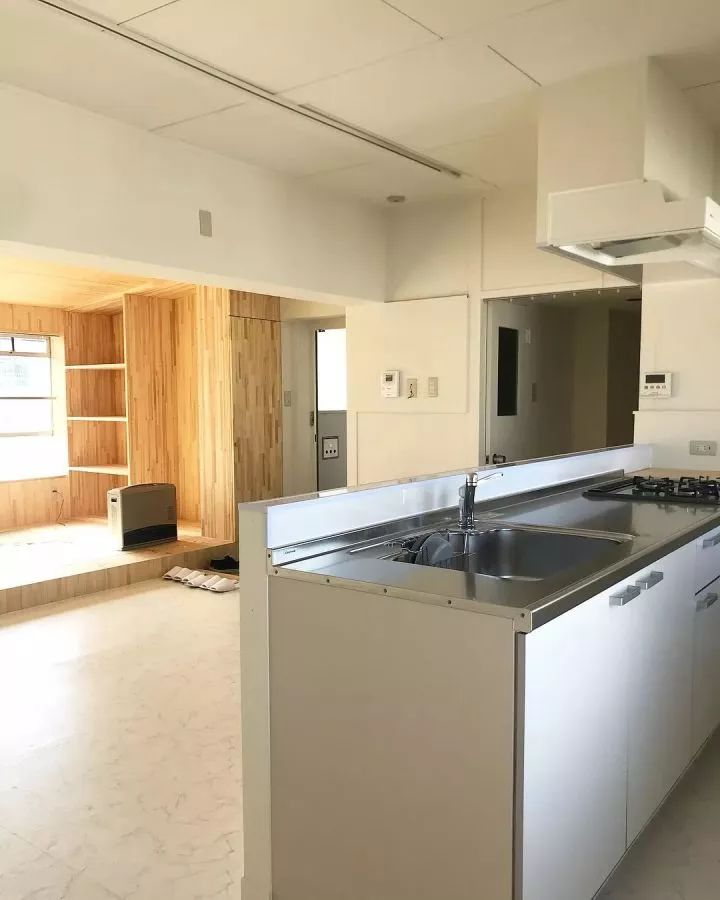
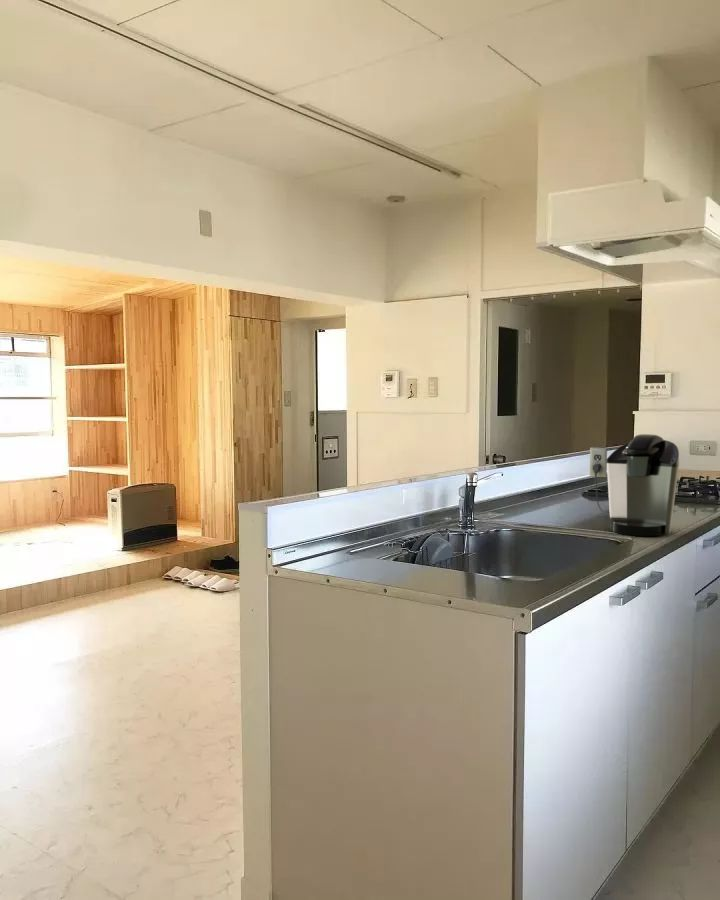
+ coffee maker (625, 481)
